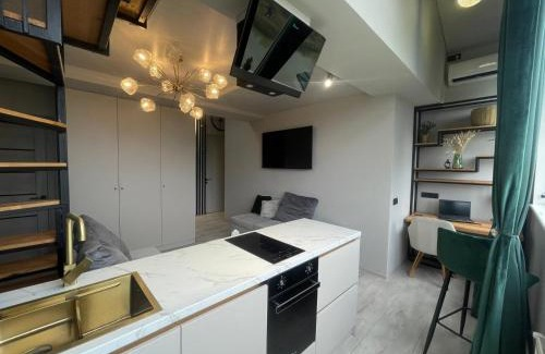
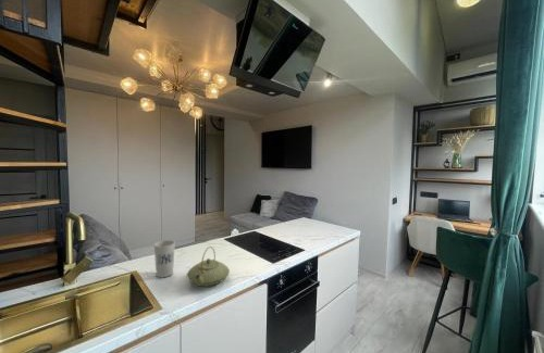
+ teapot (207, 264)
+ cup (164, 259)
